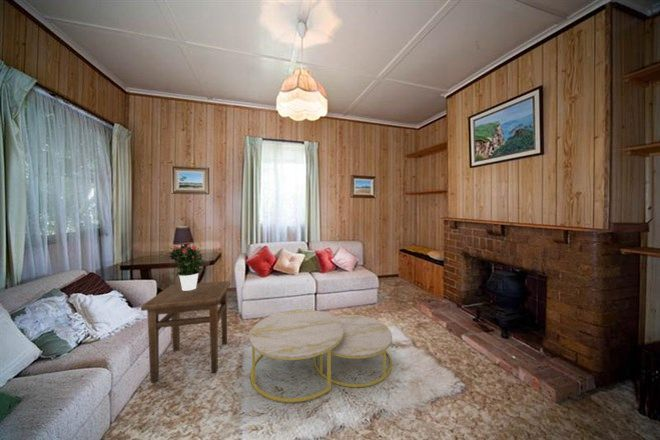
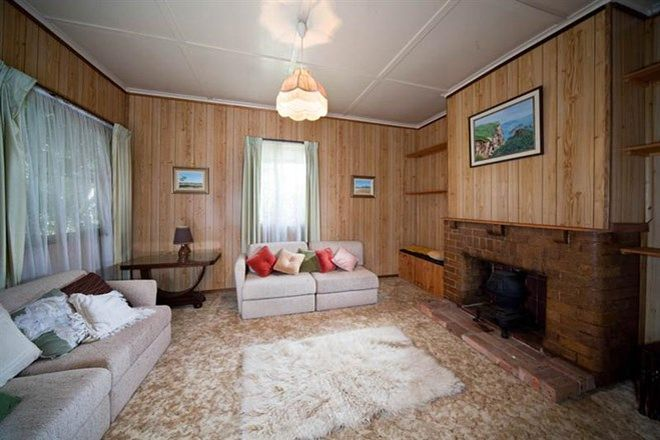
- potted flower (187, 266)
- side table (193, 323)
- coffee table (323, 344)
